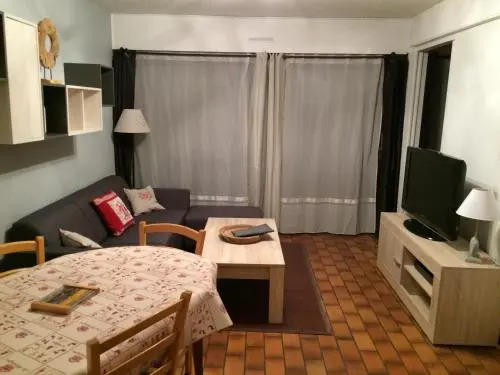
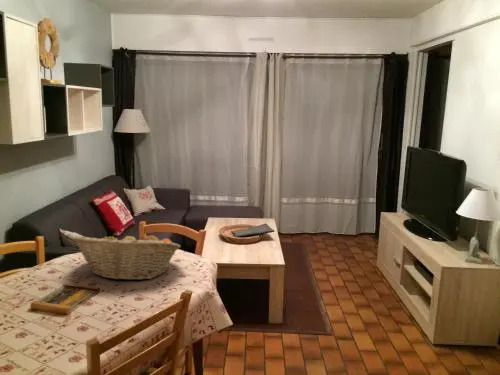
+ fruit basket (127, 250)
